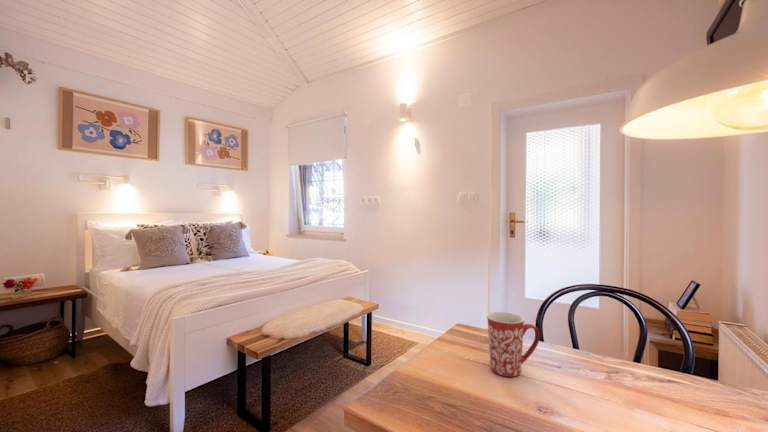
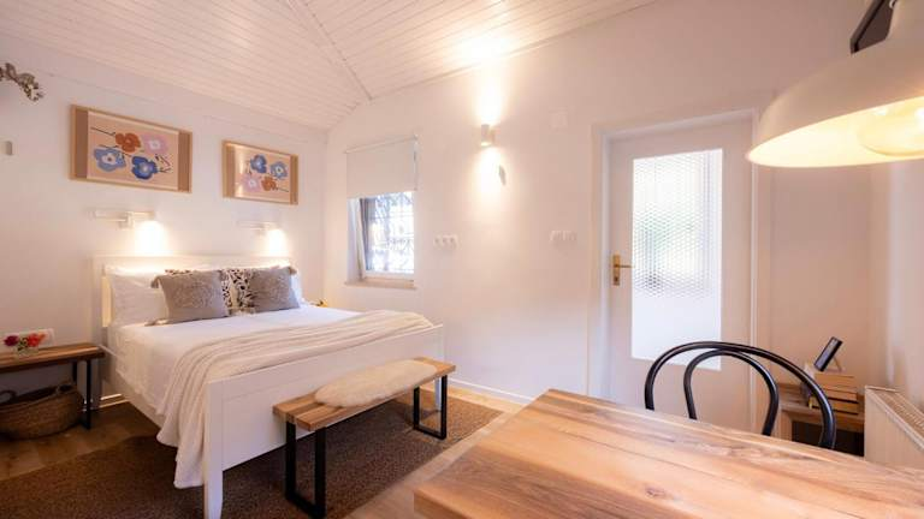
- mug (512, 343)
